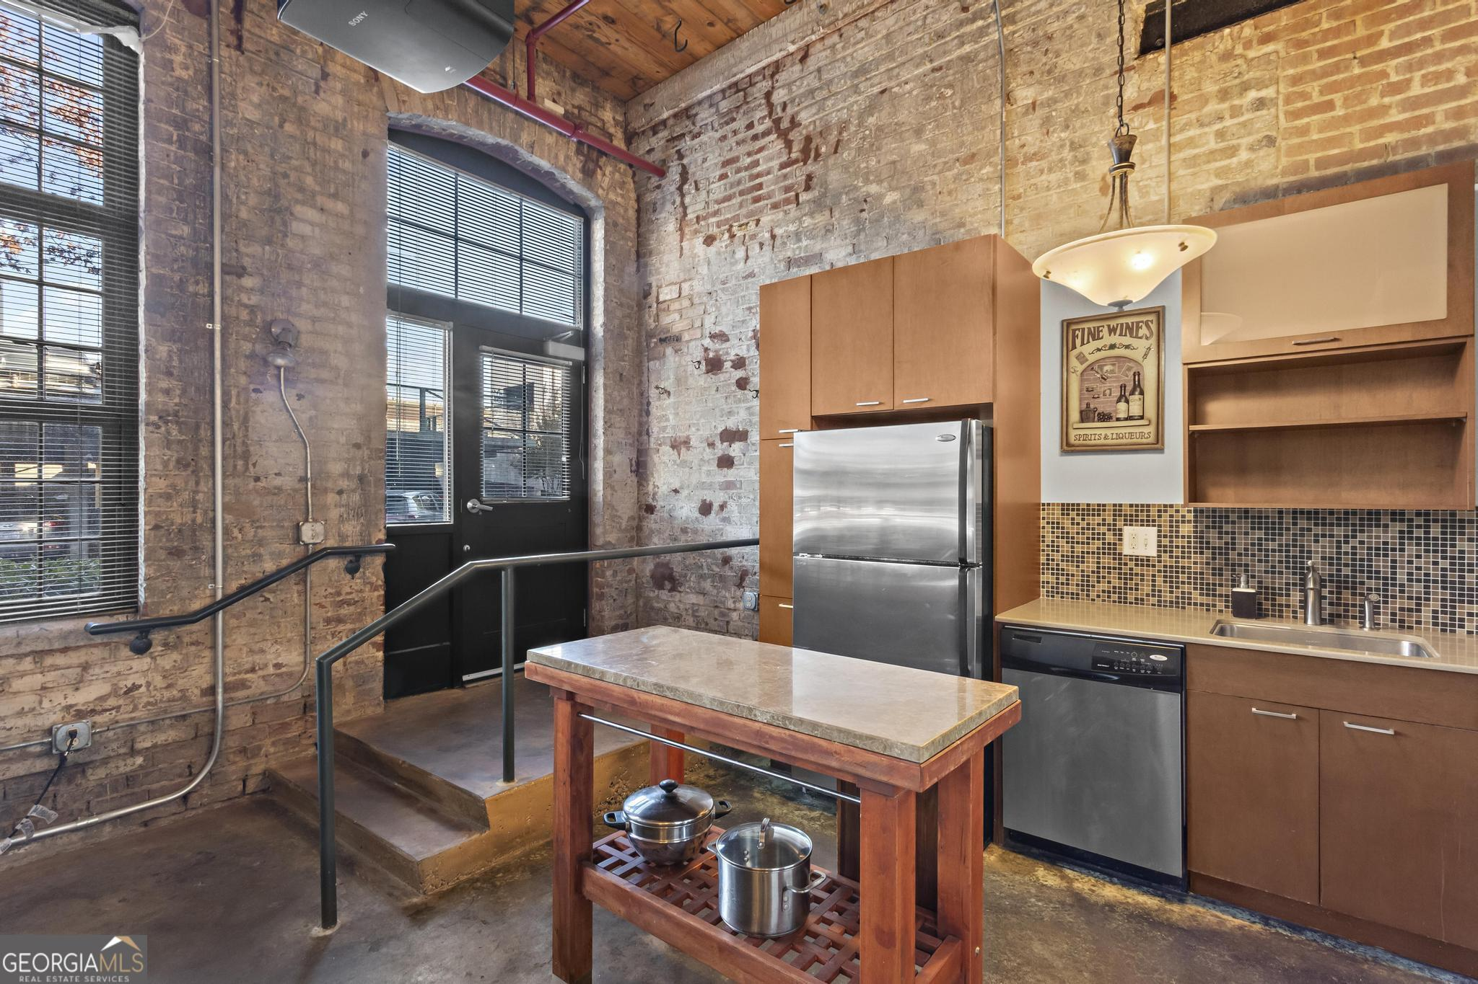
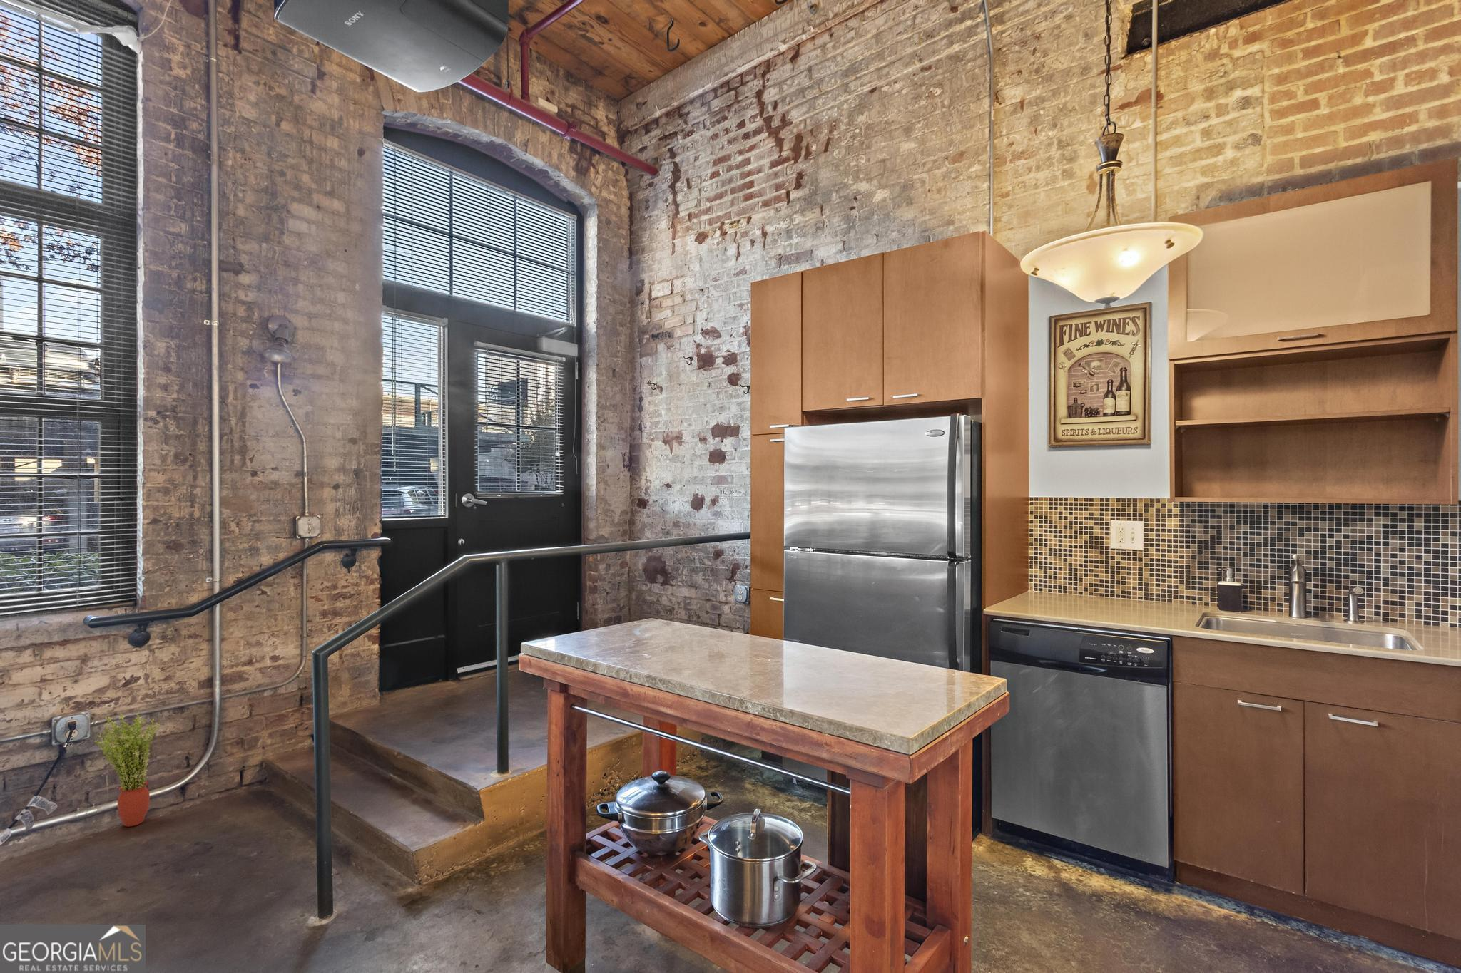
+ potted plant (128, 771)
